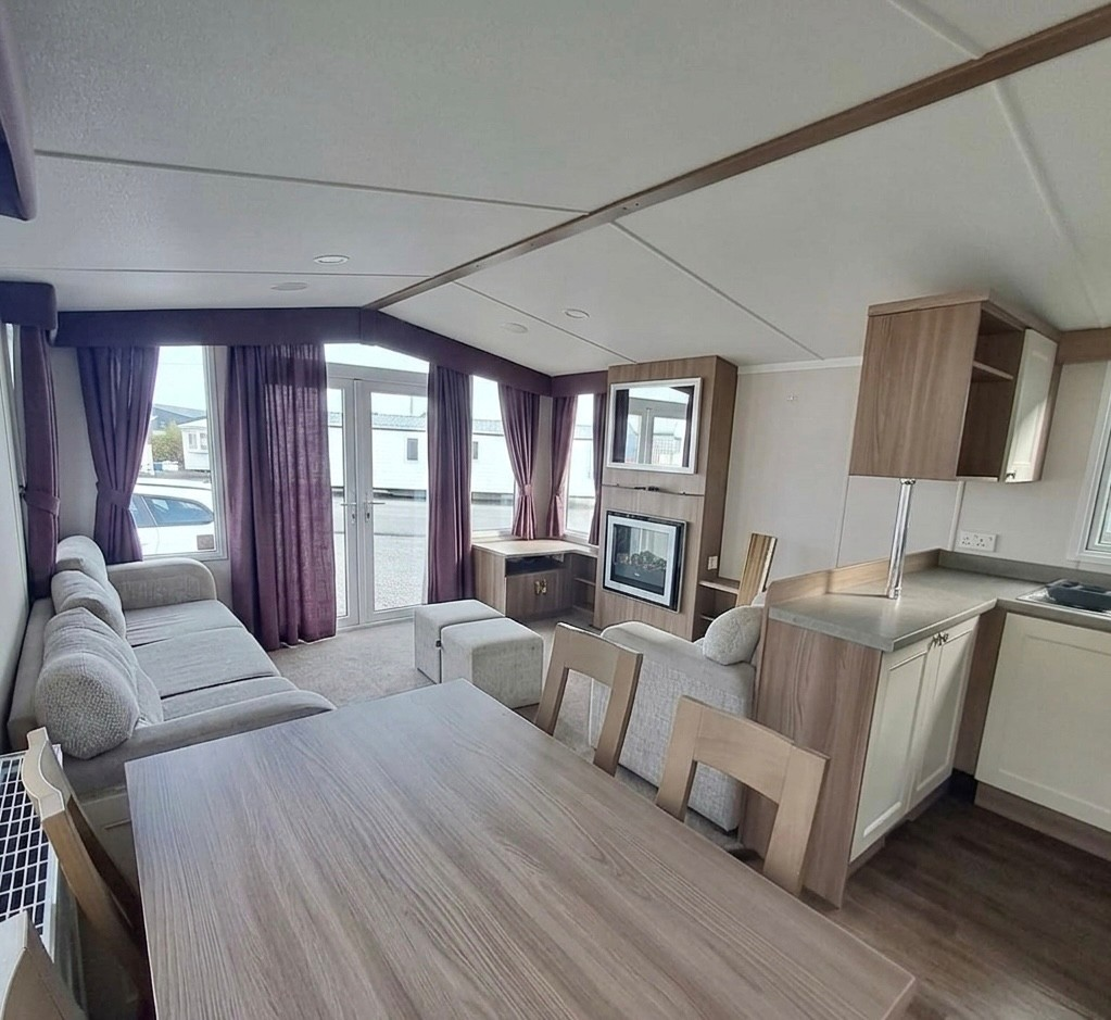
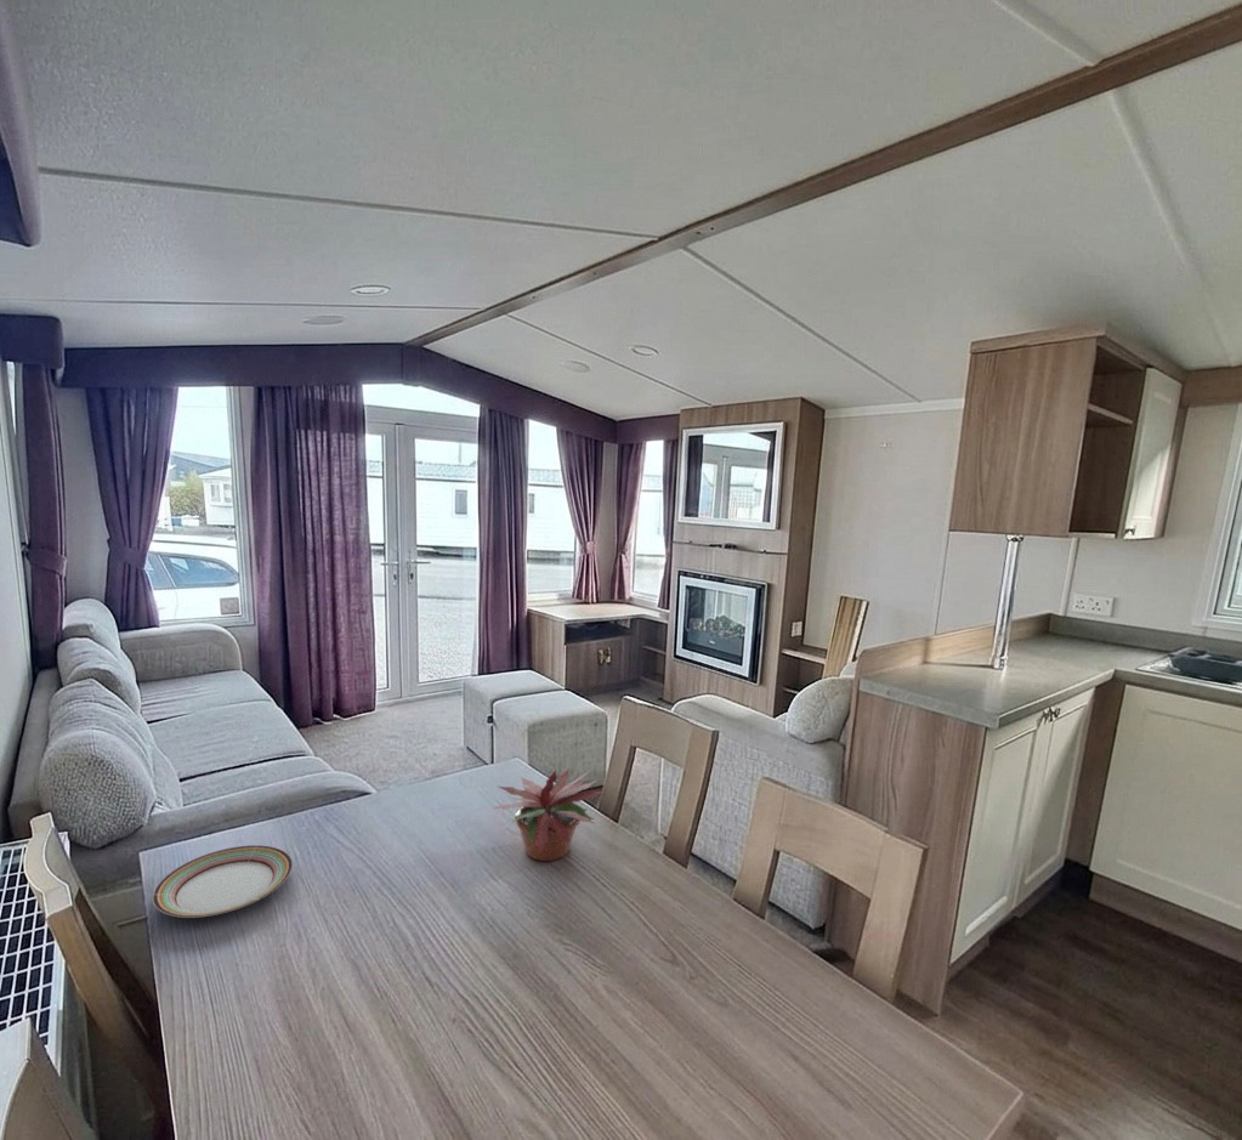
+ potted plant (549, 804)
+ plate (226, 883)
